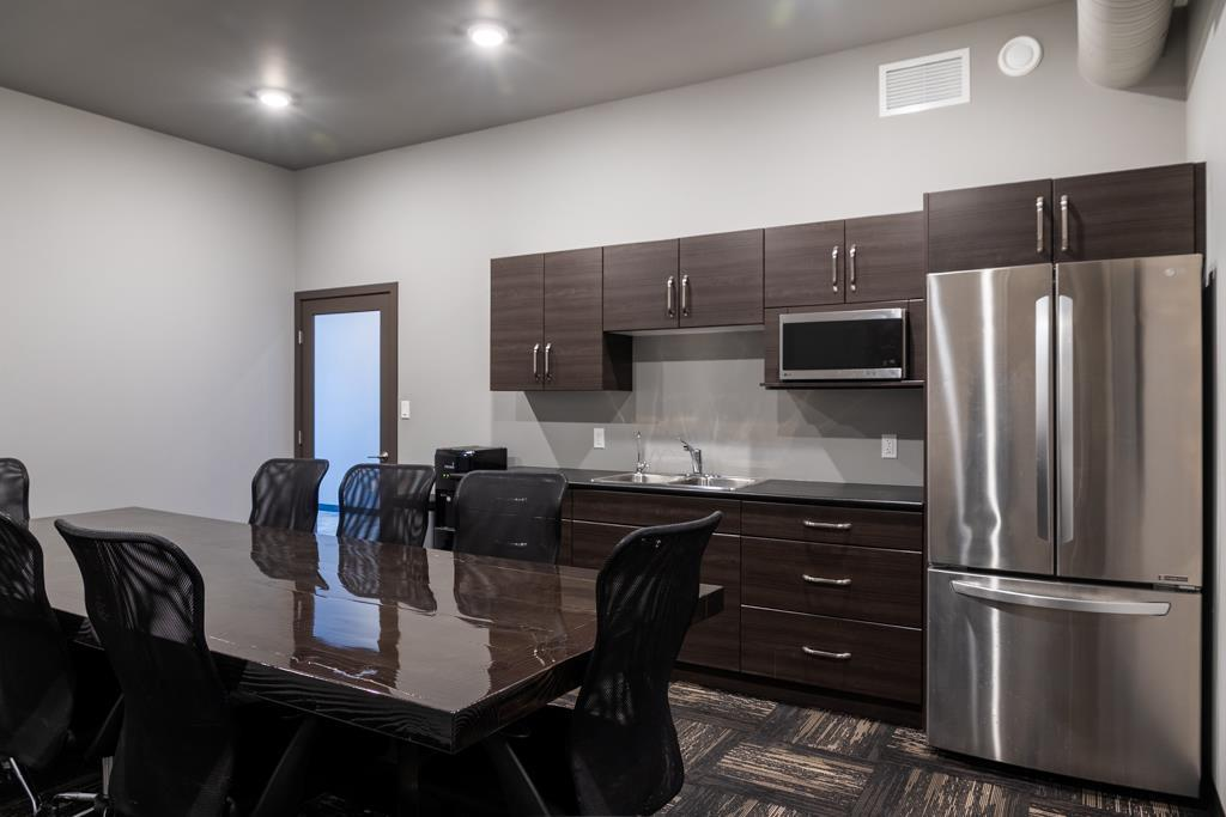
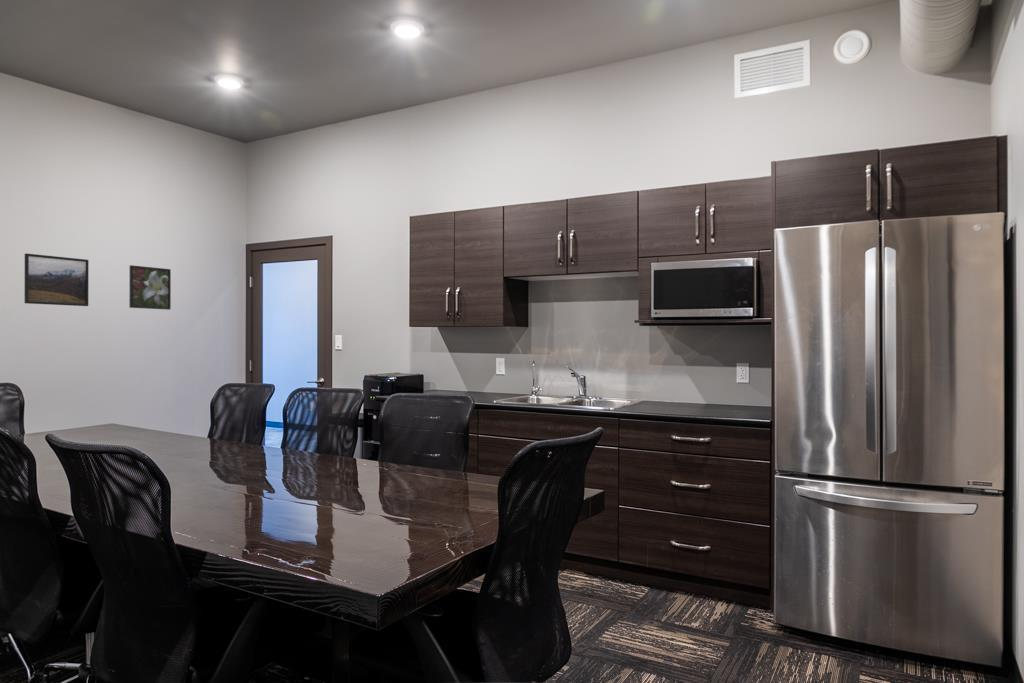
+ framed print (150, 288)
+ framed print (57, 280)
